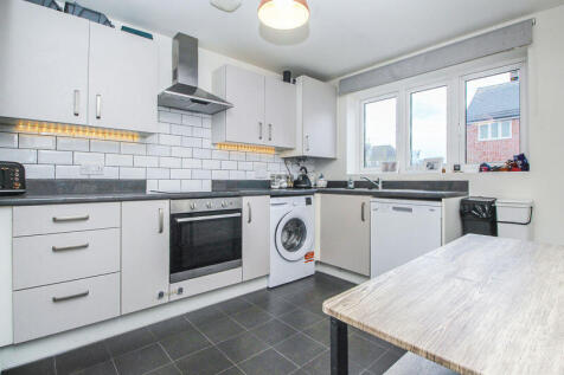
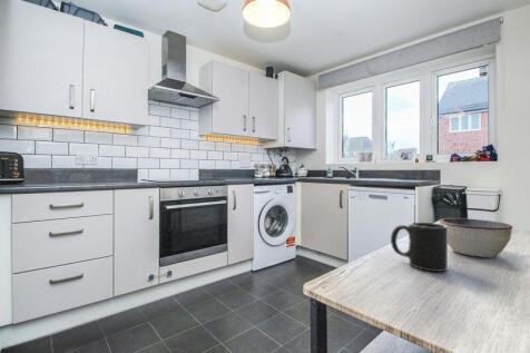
+ mug (420, 244)
+ bowl (473, 237)
